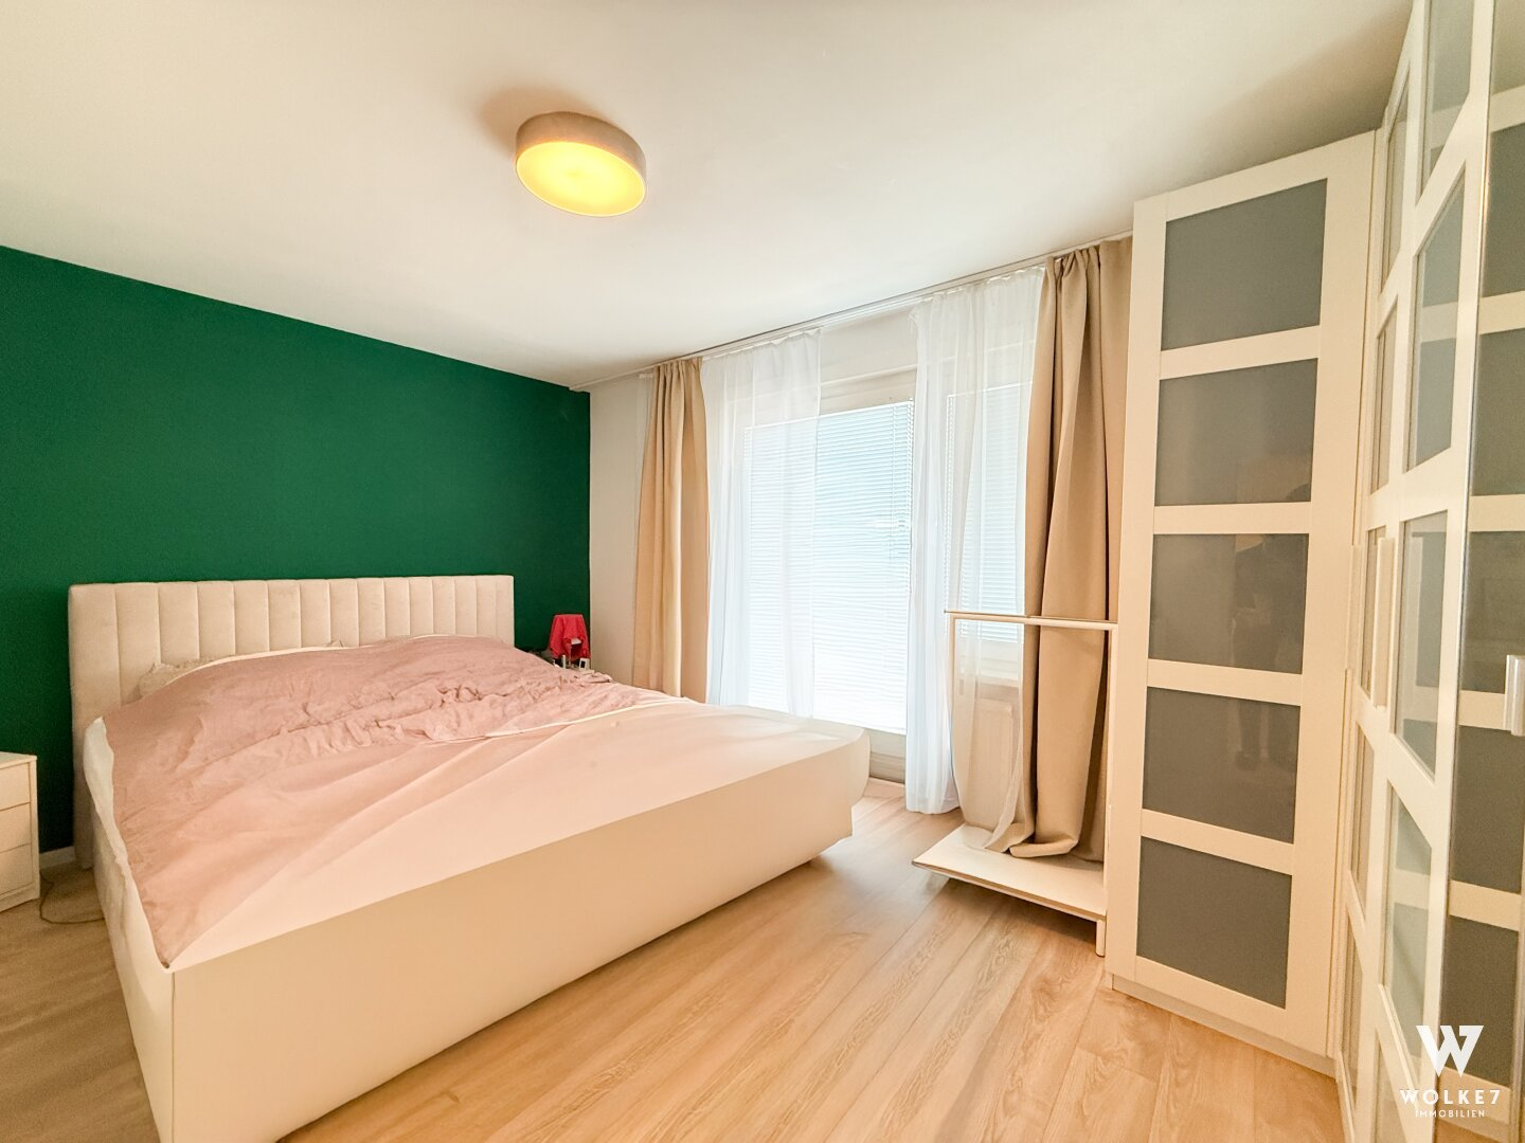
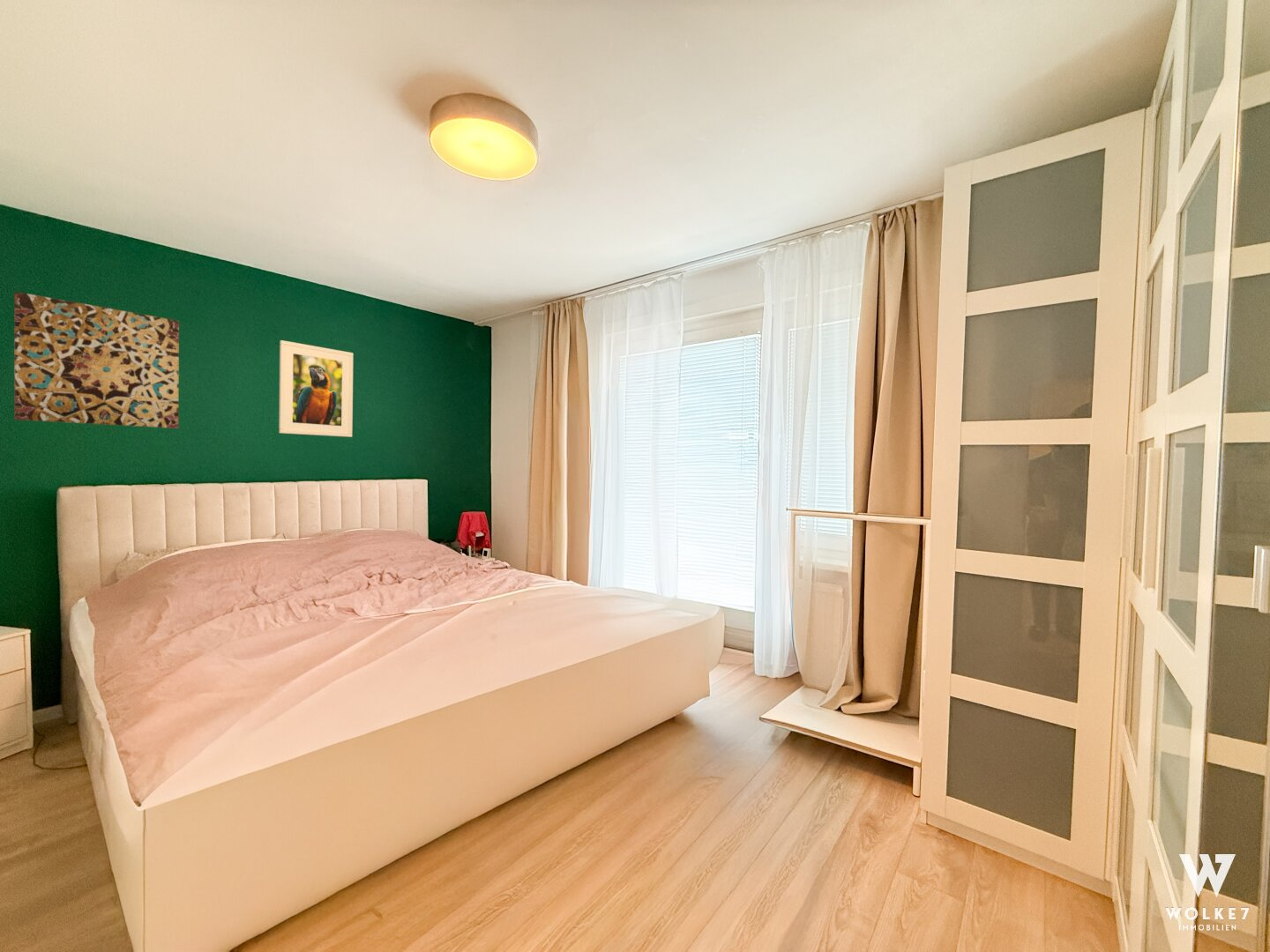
+ wall art (103, 366)
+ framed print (318, 390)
